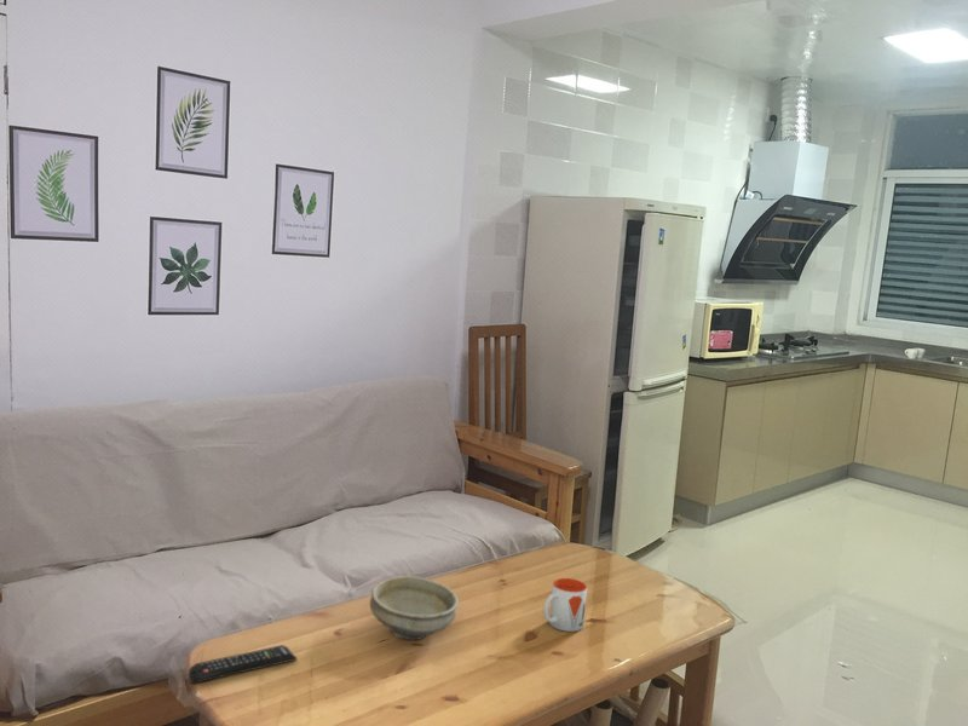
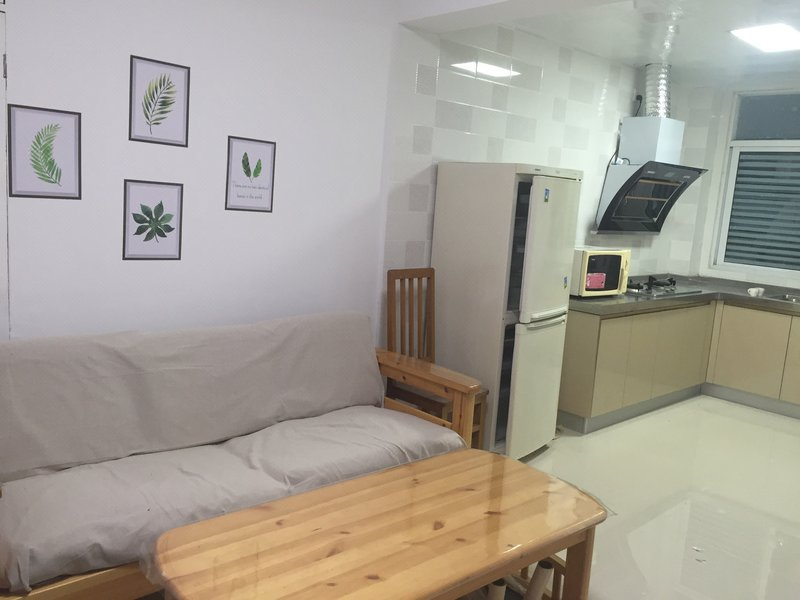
- bowl (413, 612)
- remote control (243, 663)
- mug (563, 605)
